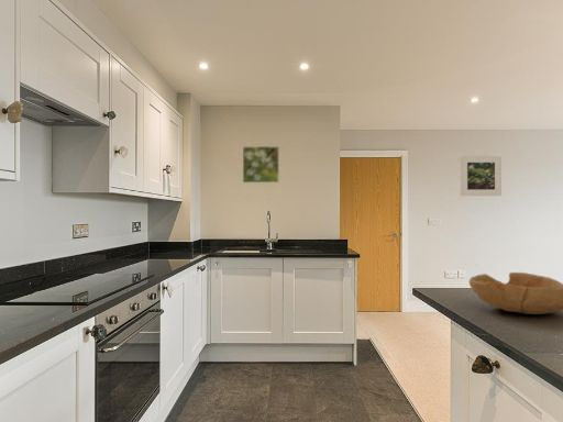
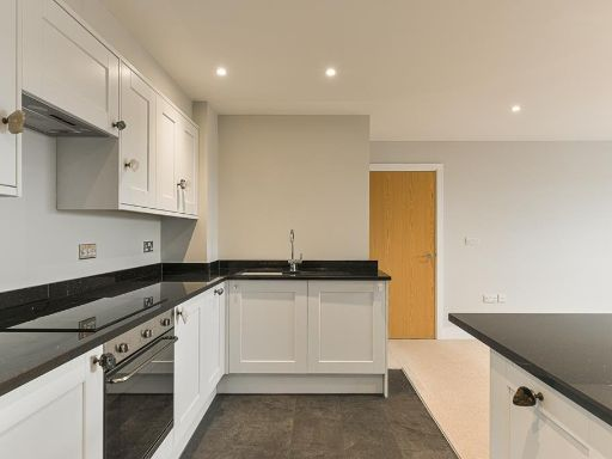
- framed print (481, 176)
- bowl (520, 293)
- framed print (261, 164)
